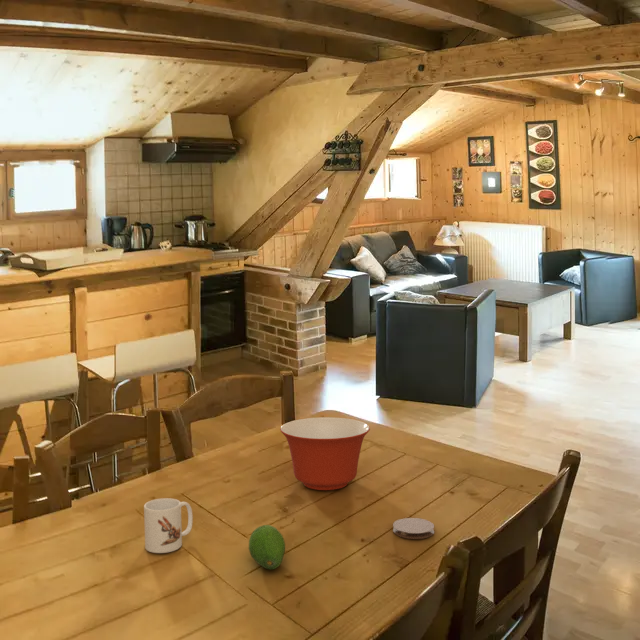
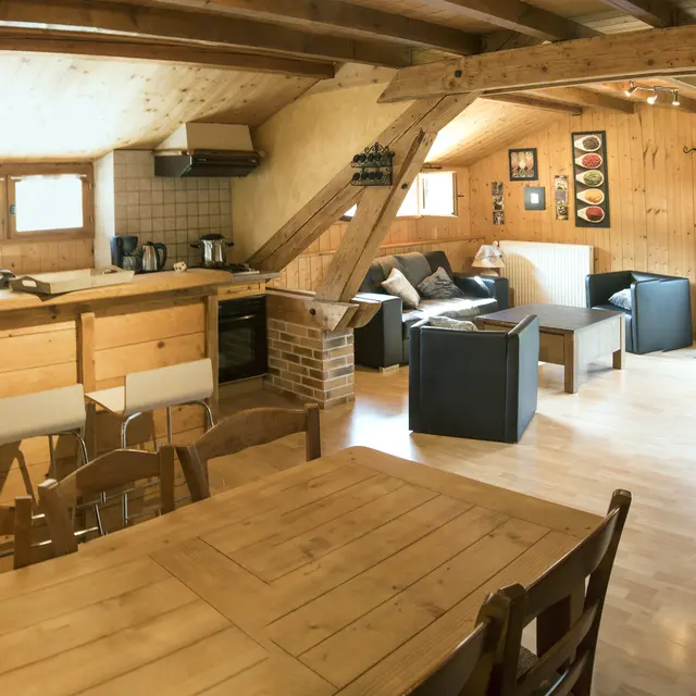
- fruit (269, 546)
- mixing bowl (325, 455)
- coaster (413, 528)
- mug (169, 522)
